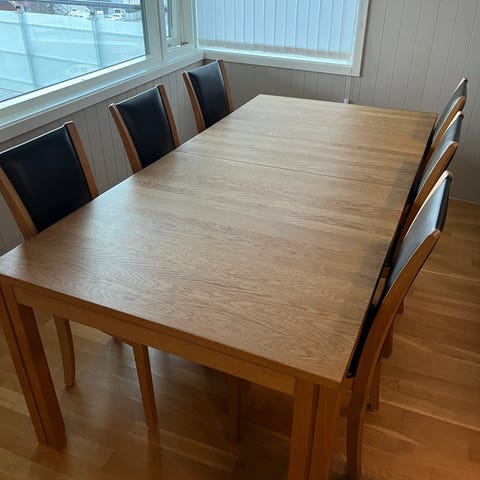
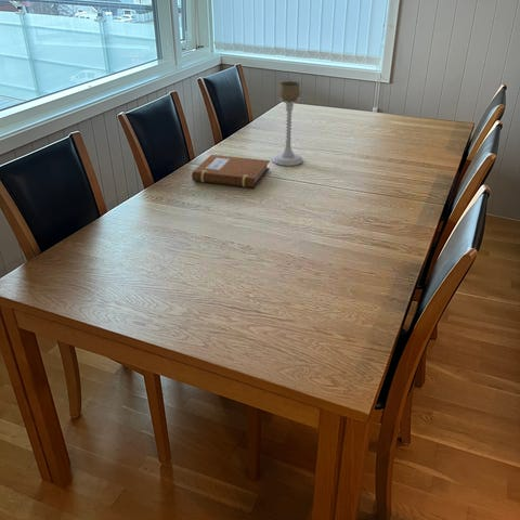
+ notebook (230, 170)
+ candle holder (288, 122)
